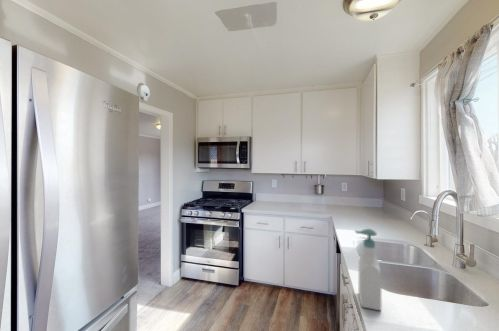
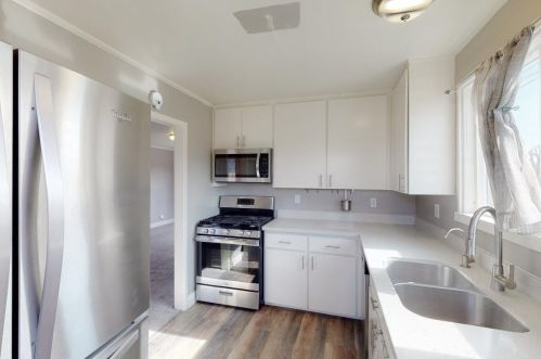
- soap bottle (366, 264)
